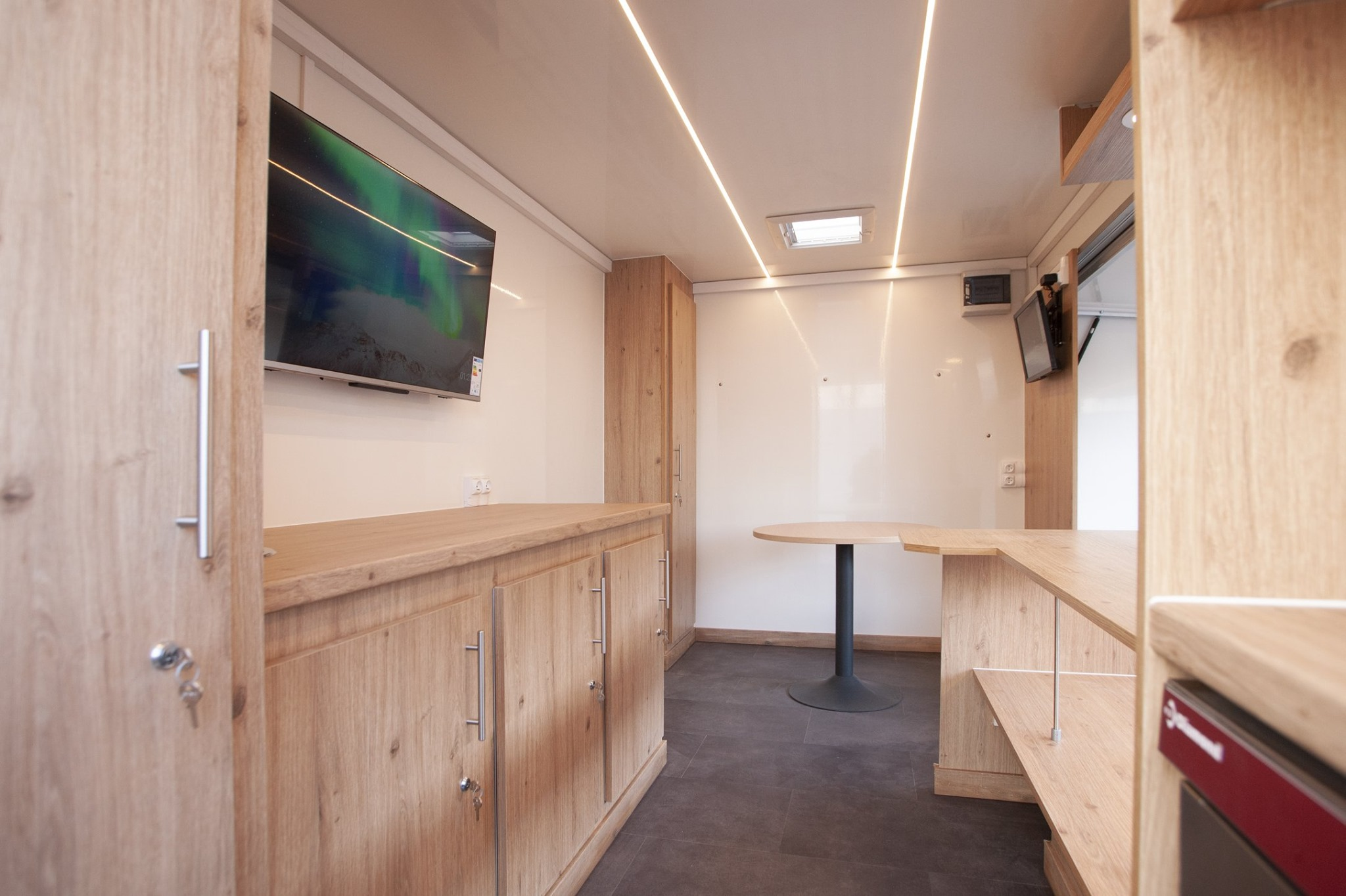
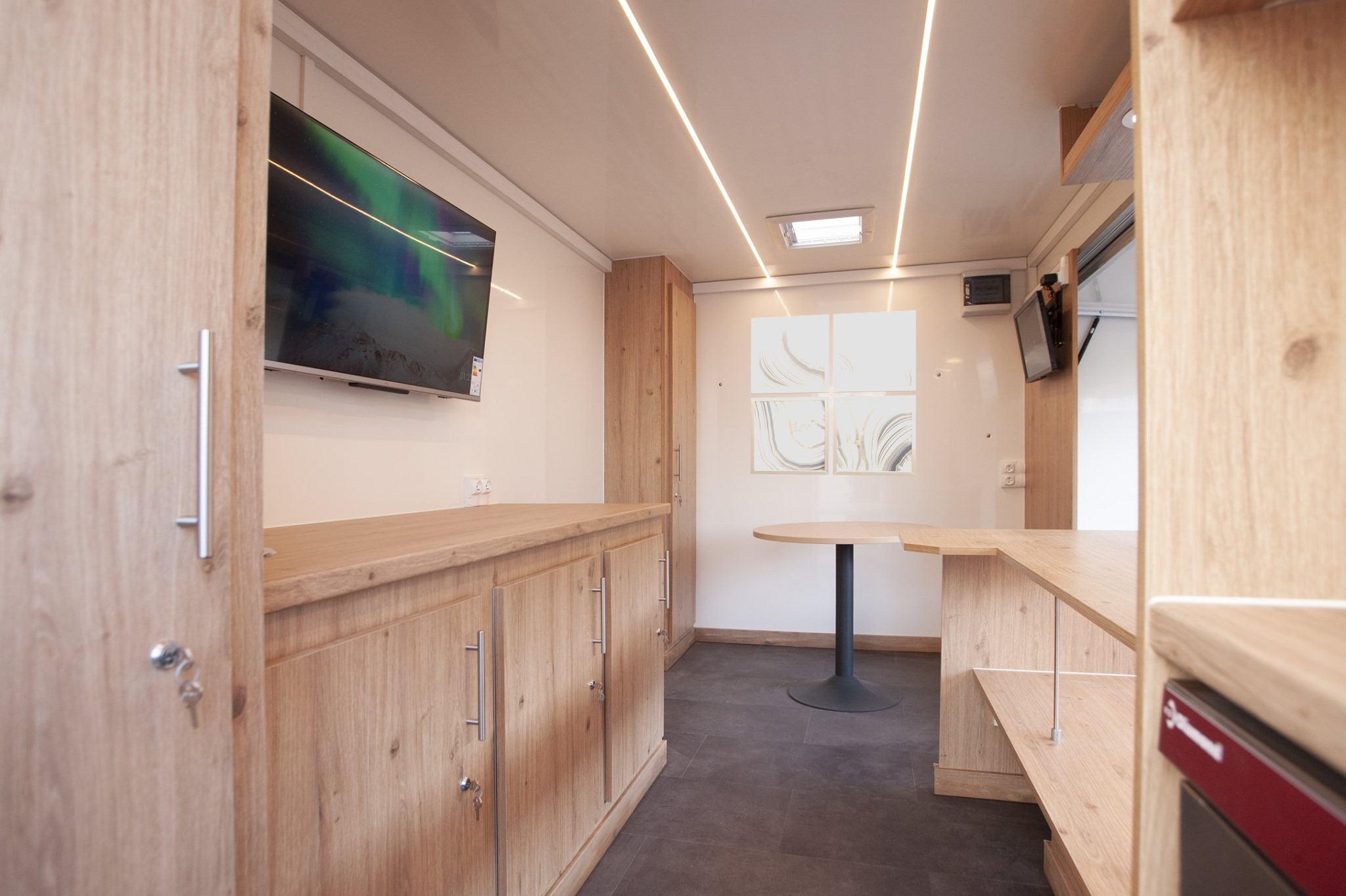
+ wall art (828, 392)
